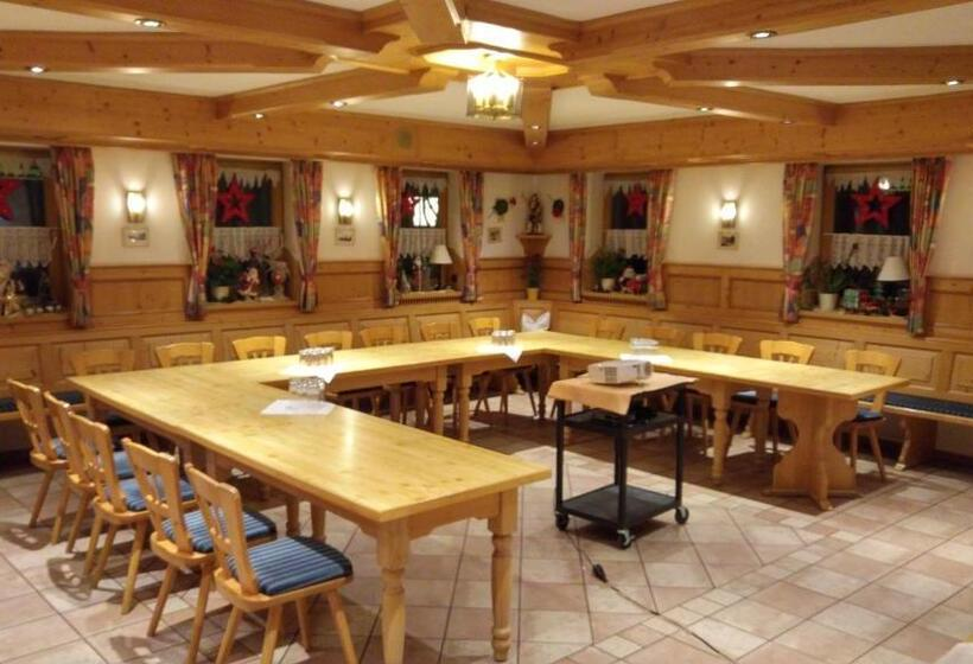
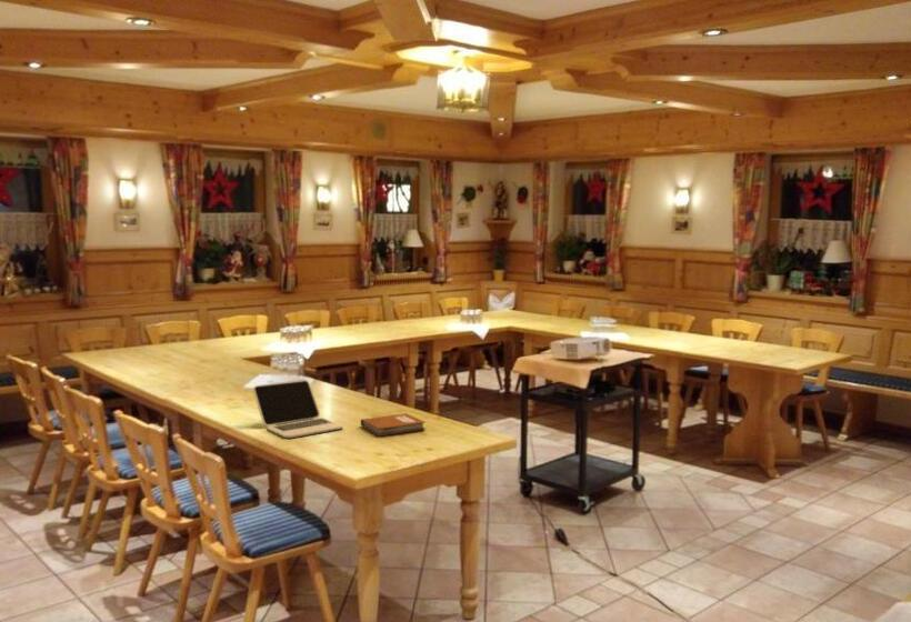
+ laptop (298, 407)
+ notebook (393, 423)
